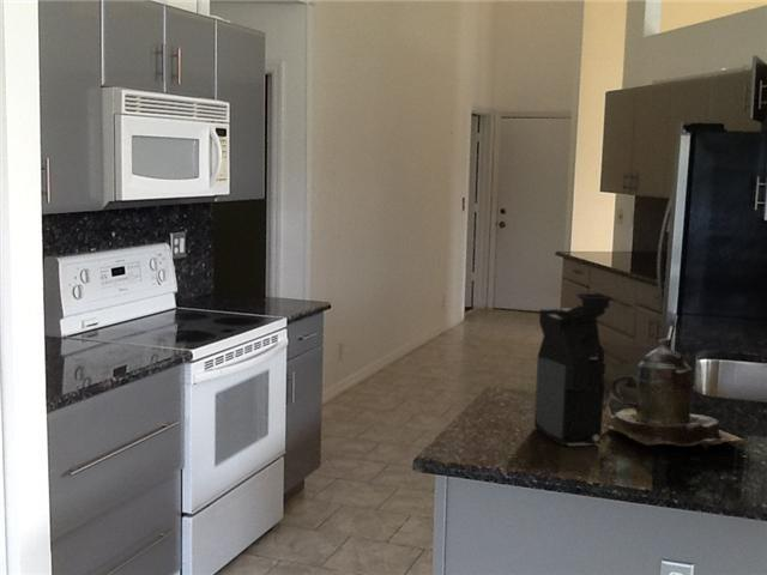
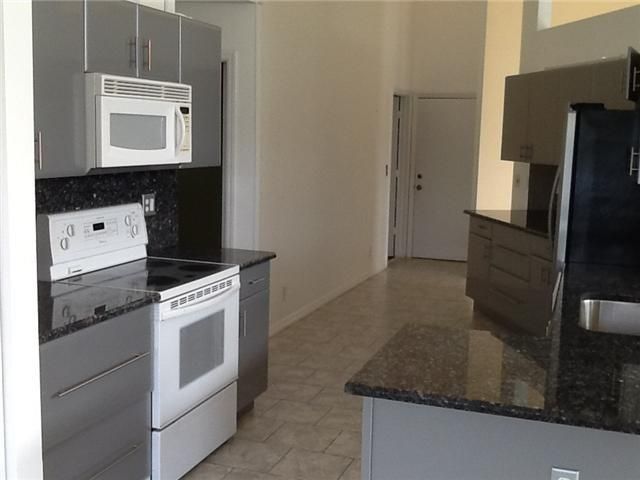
- teapot (676, 389)
- coffee maker (572, 365)
